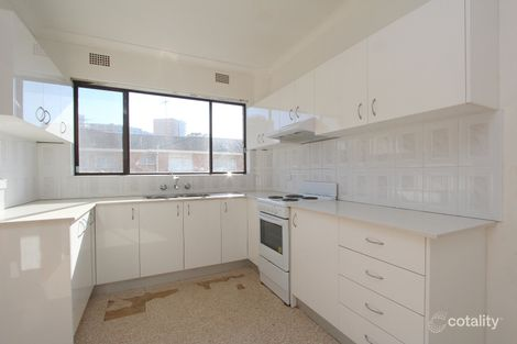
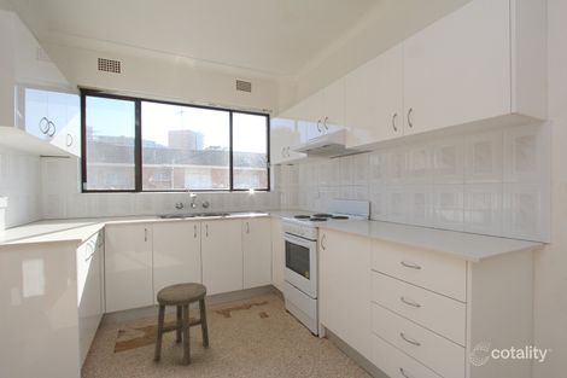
+ stool (182, 320)
